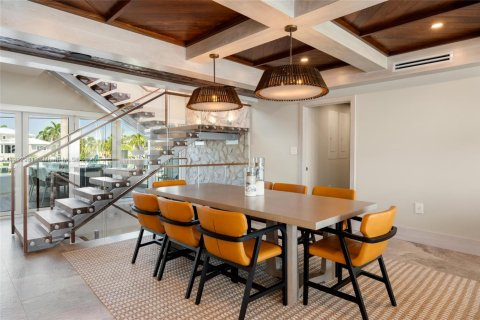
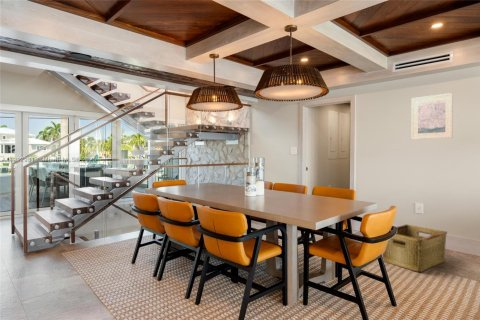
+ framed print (431, 117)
+ hamper (412, 246)
